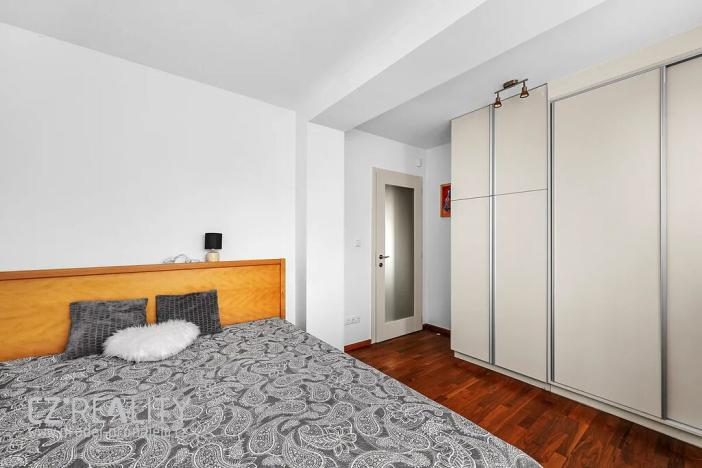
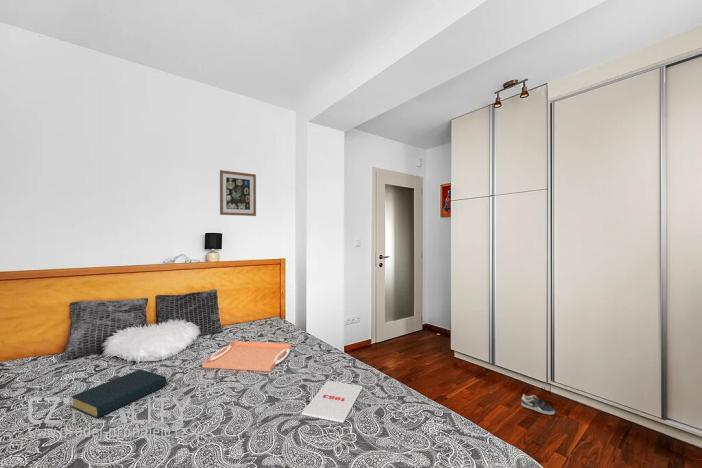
+ hardback book (121, 390)
+ sneaker (537, 403)
+ magazine (334, 399)
+ wall art (238, 193)
+ serving tray (250, 354)
